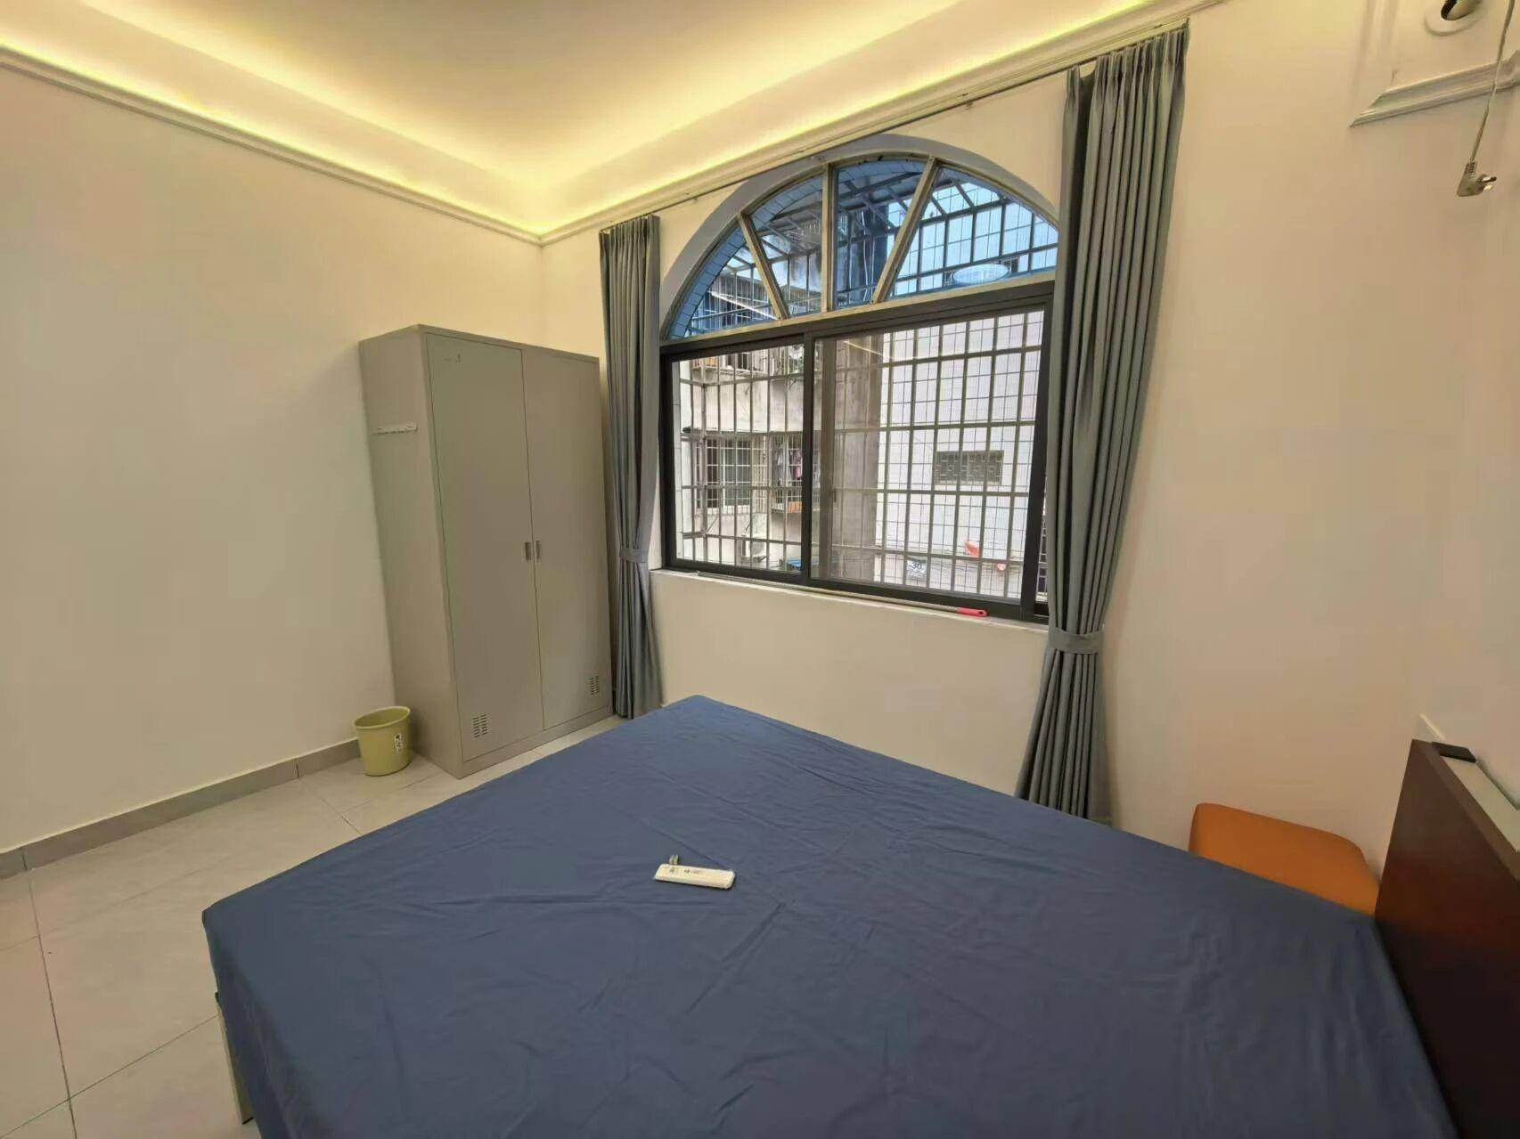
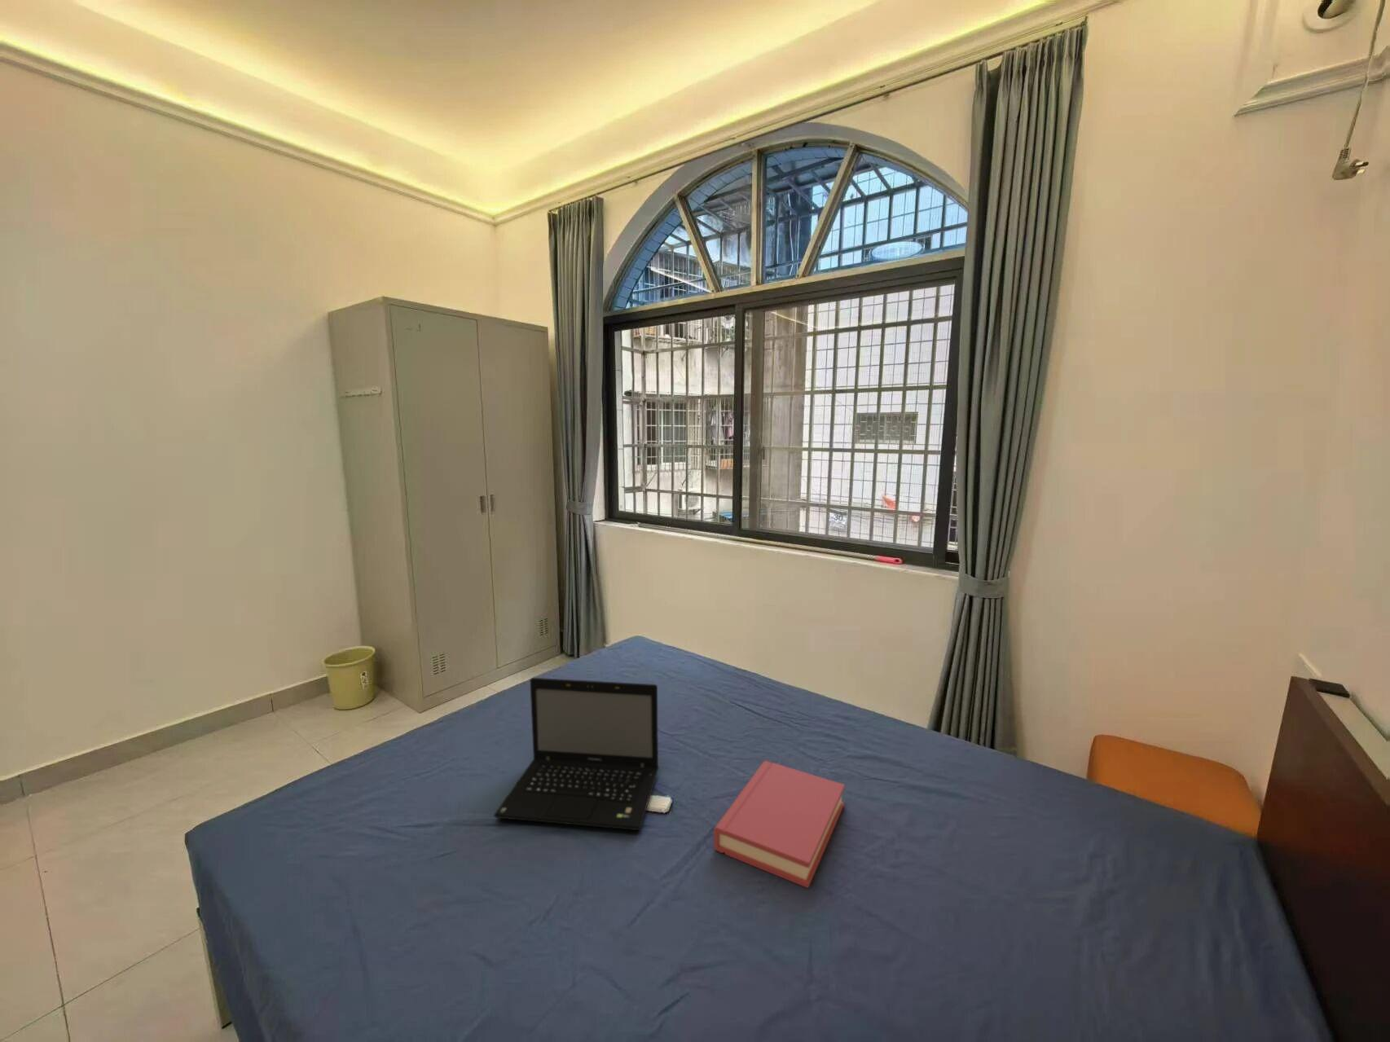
+ hardback book (783, 814)
+ laptop (580, 750)
